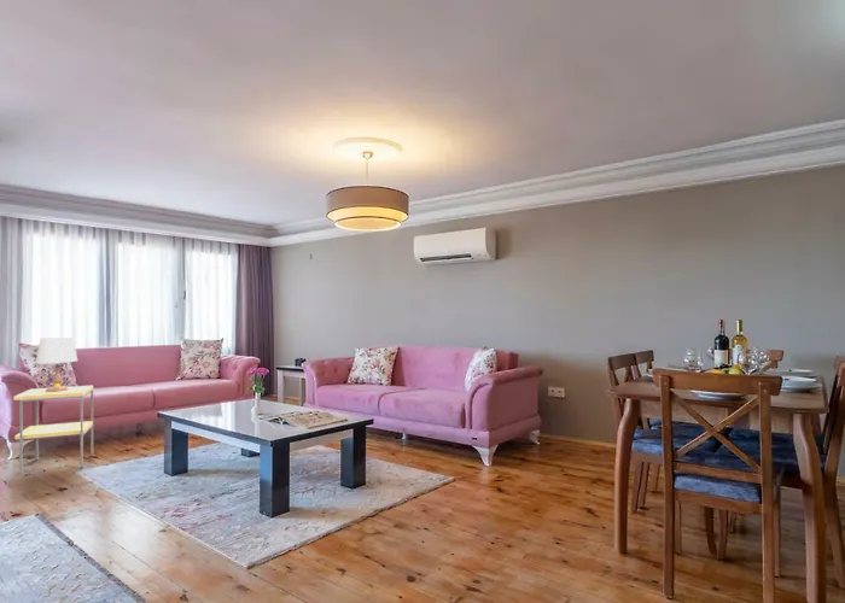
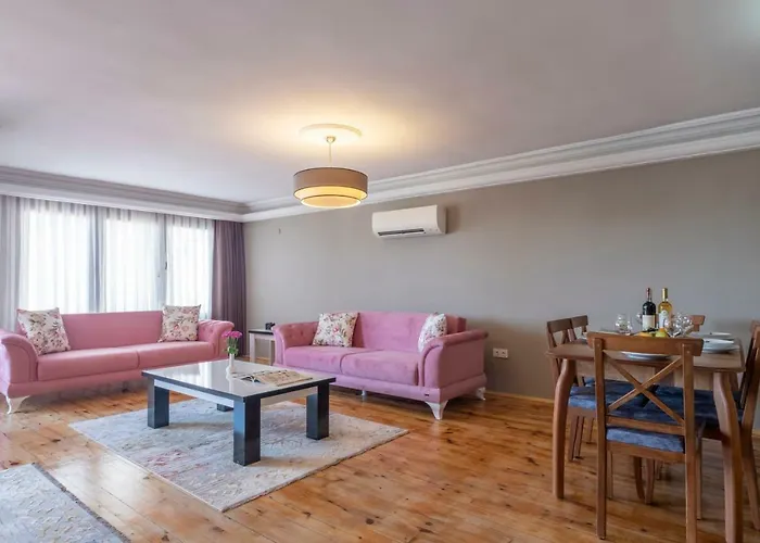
- side table (56, 427)
- table lamp (57, 363)
